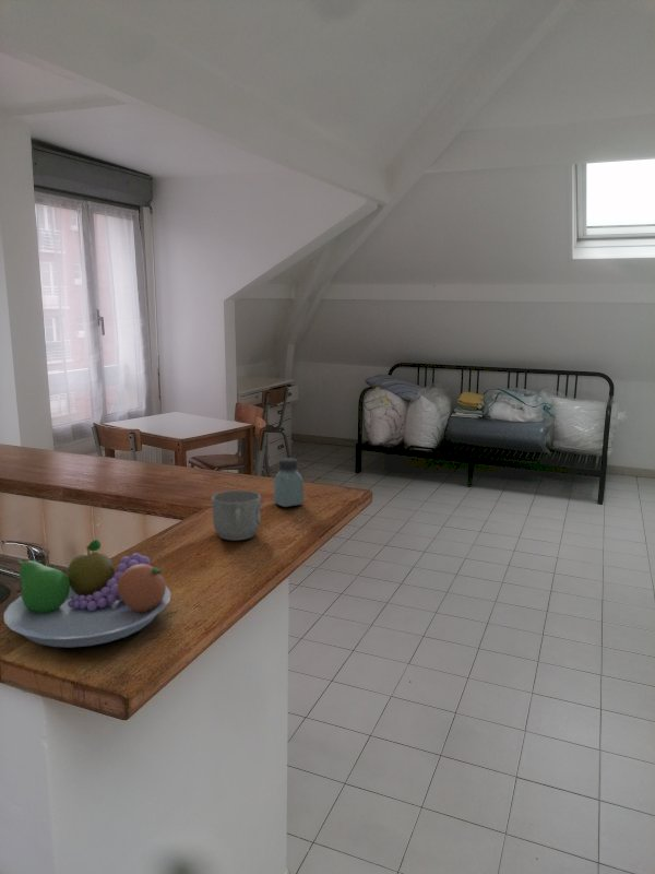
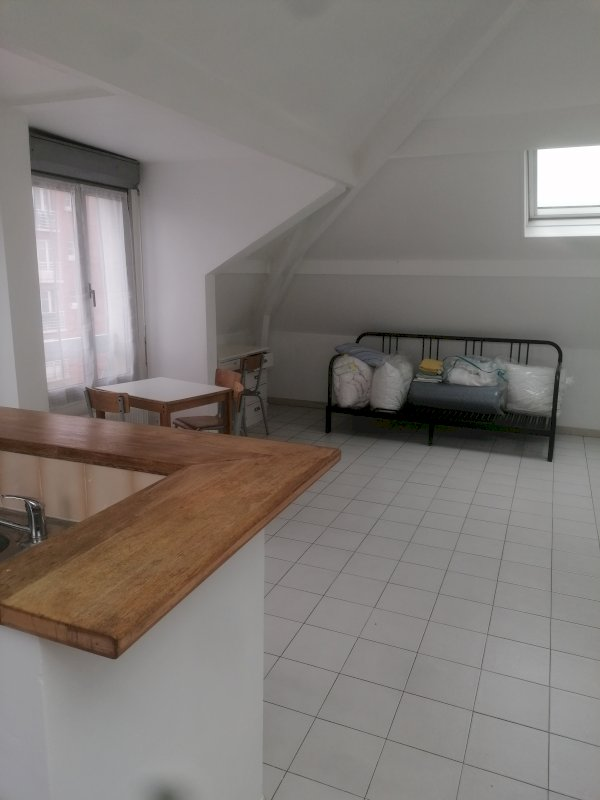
- mug (236, 517)
- saltshaker (288, 482)
- fruit bowl (85, 586)
